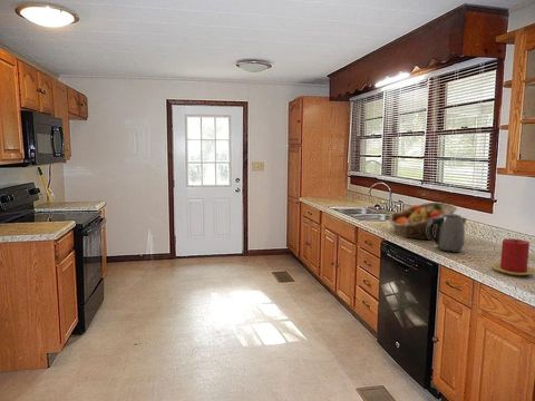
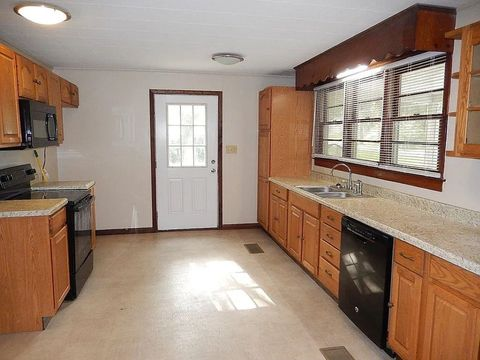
- fruit basket (421, 218)
- kettle (446, 232)
- candle (514, 256)
